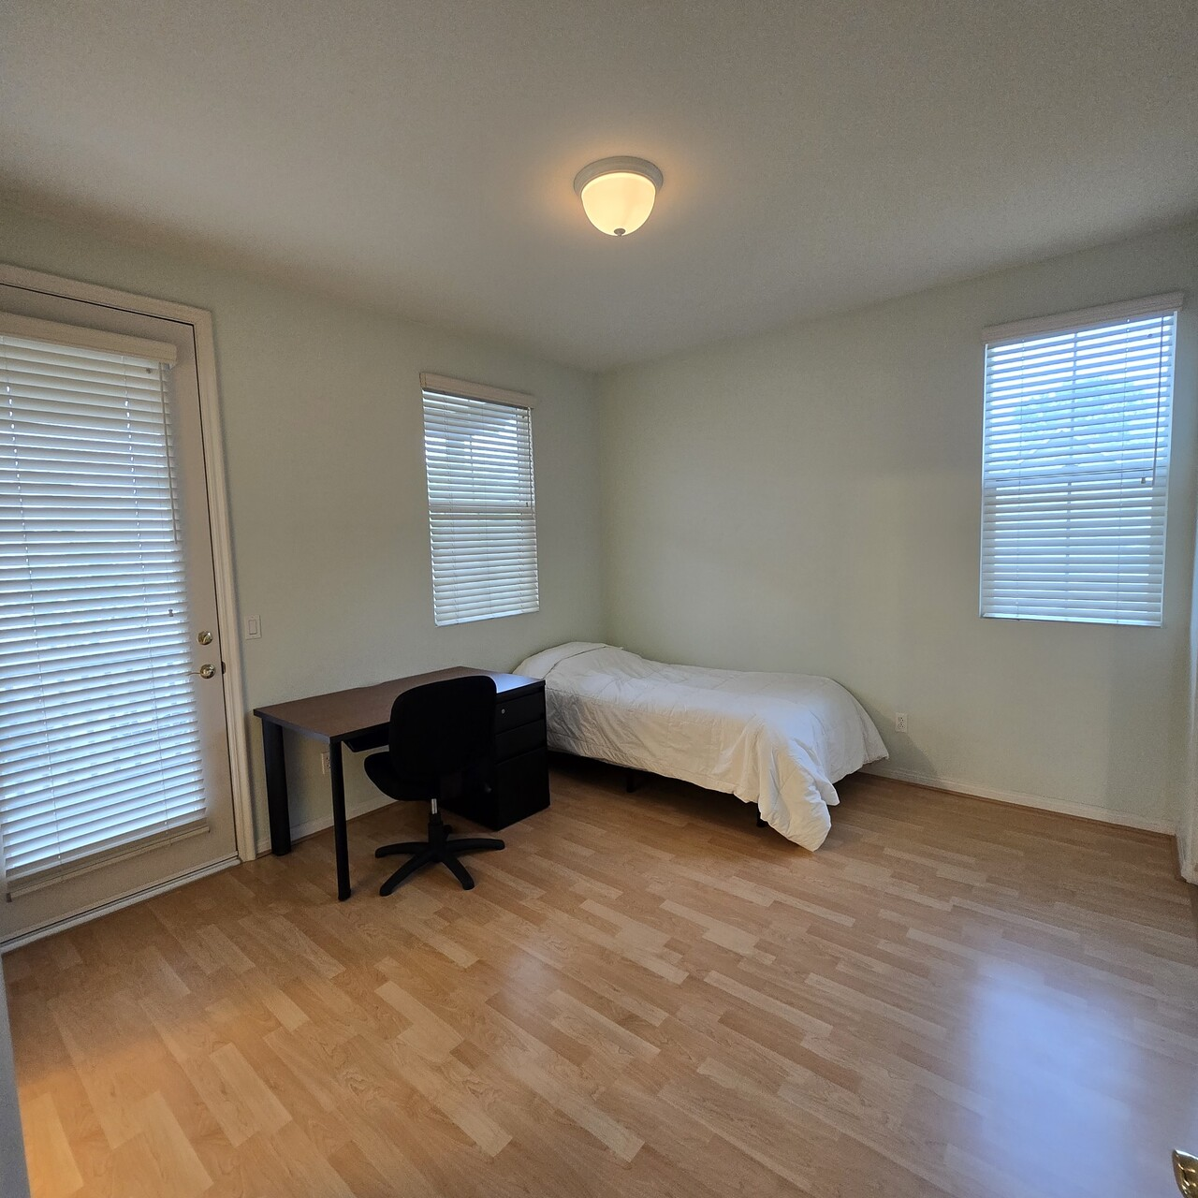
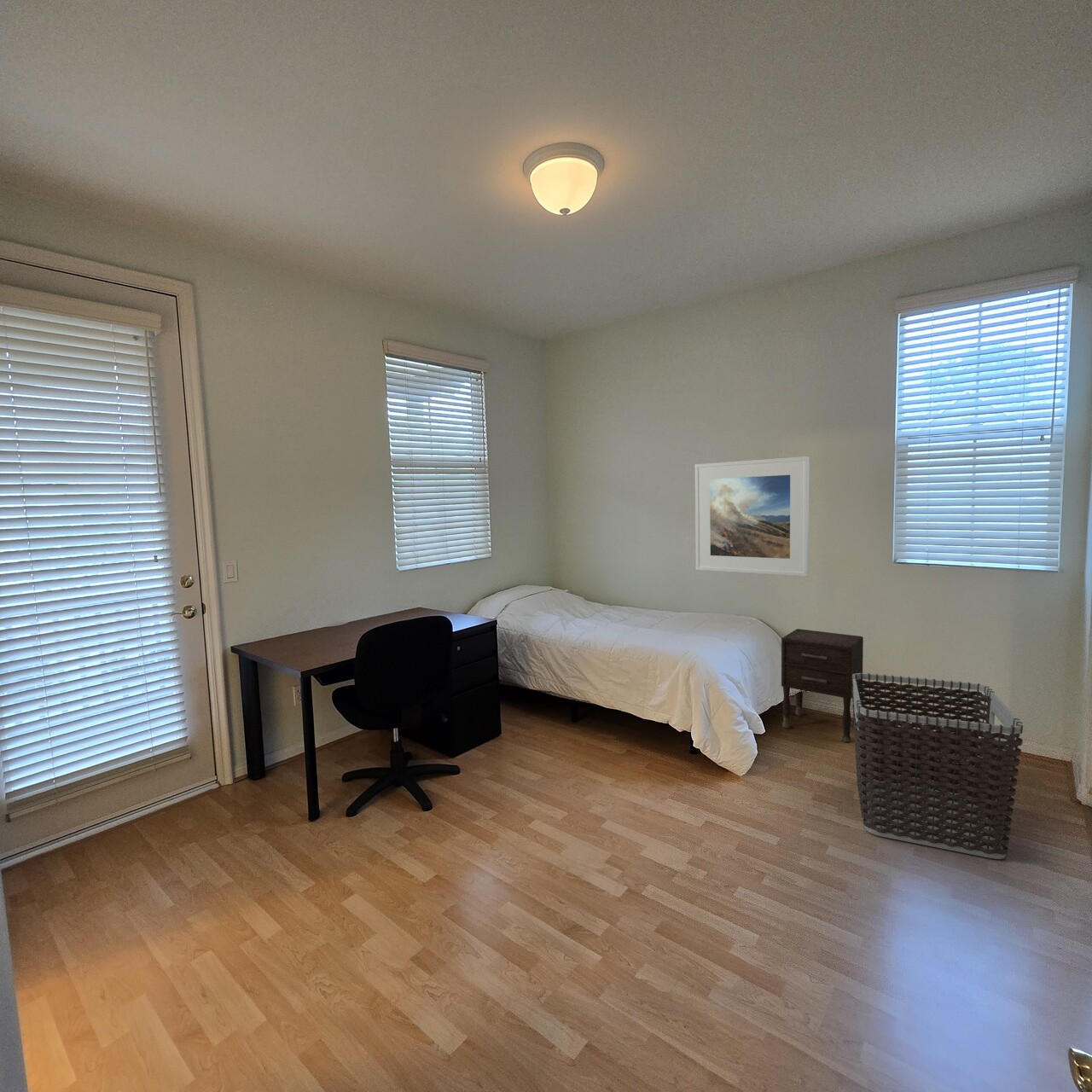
+ clothes hamper (925, 756)
+ nightstand (821, 682)
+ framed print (748, 517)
